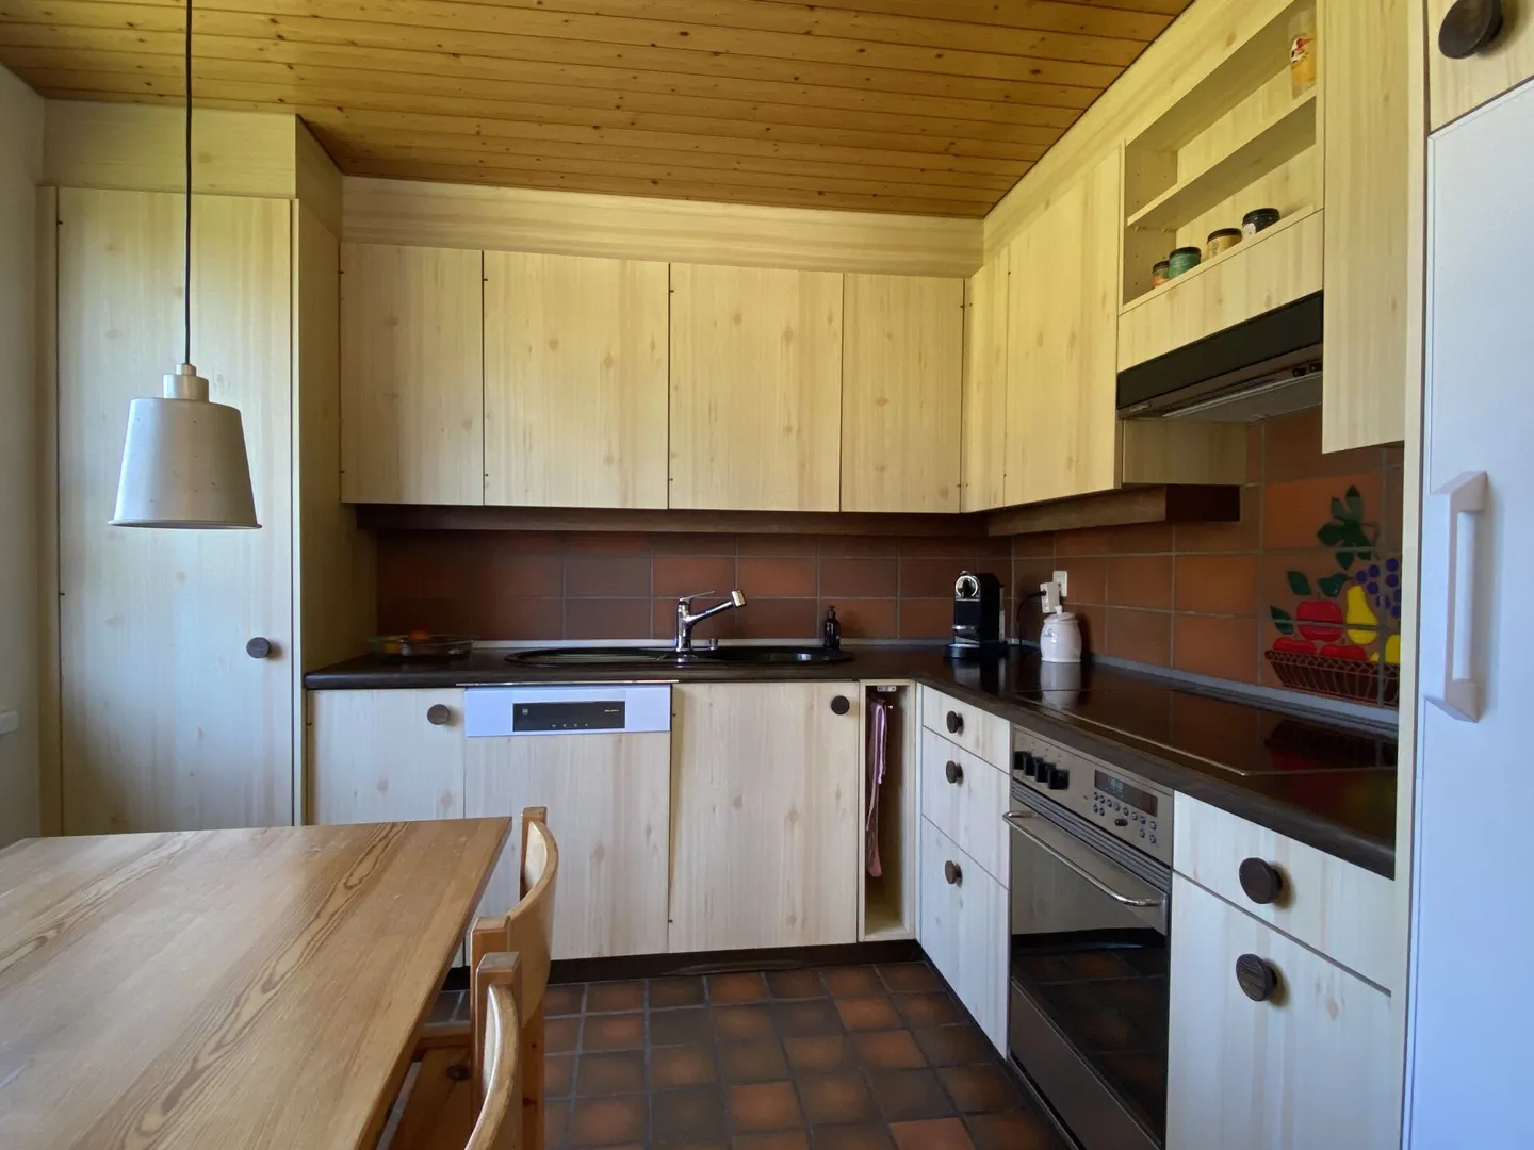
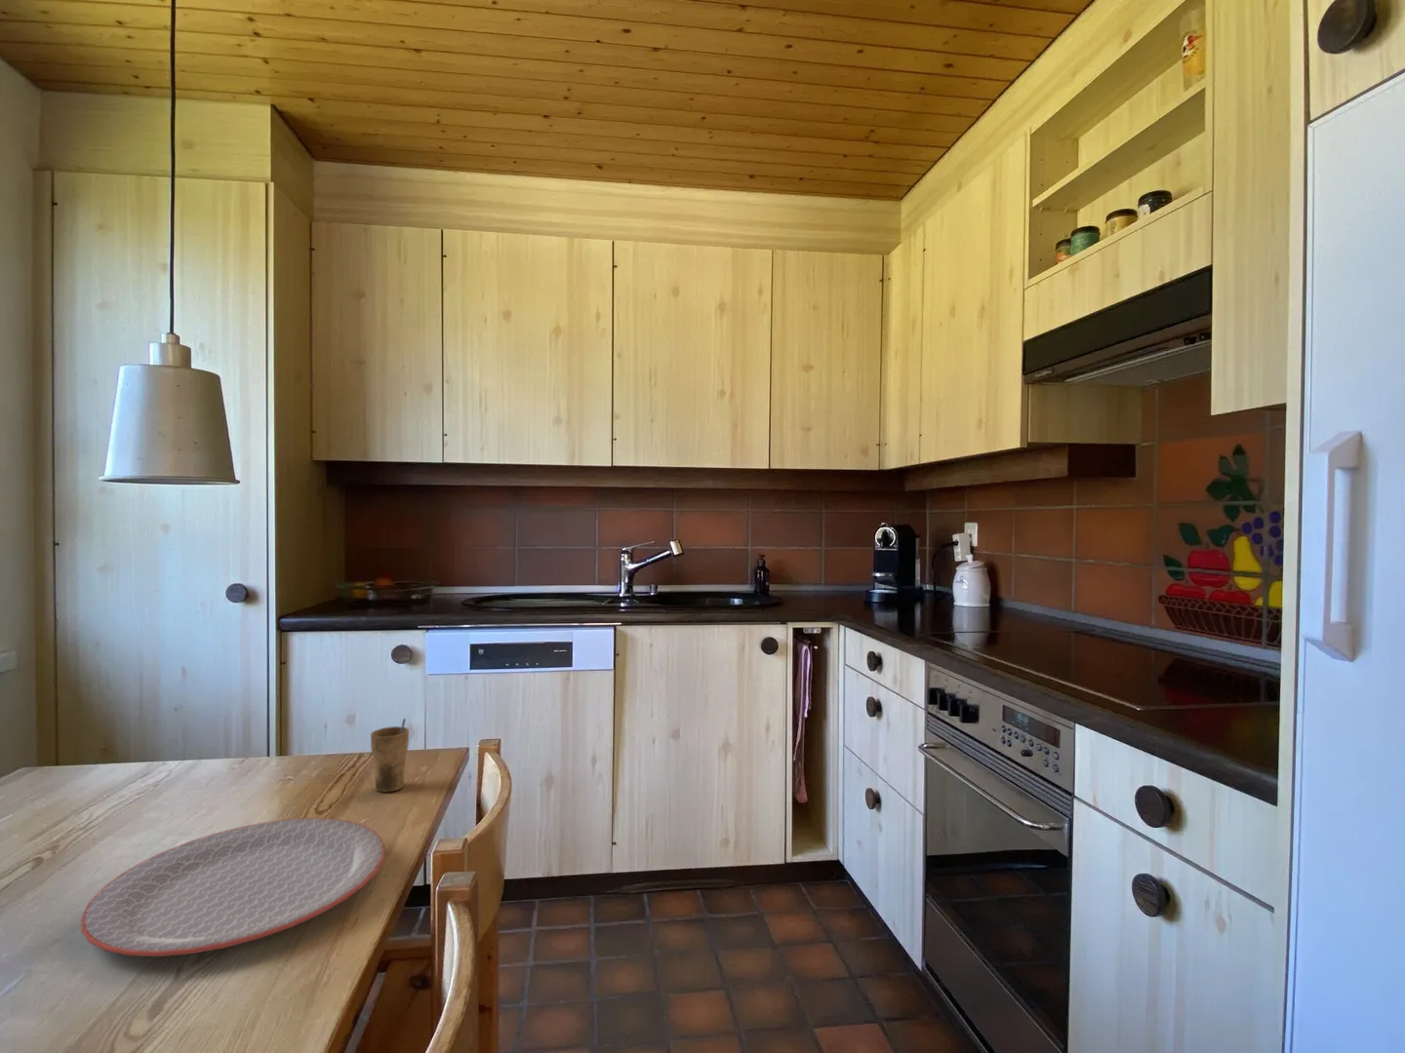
+ cup (389, 752)
+ plate (248, 883)
